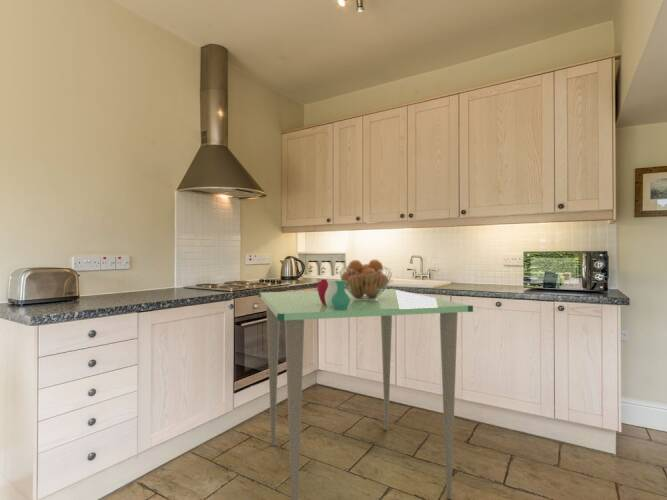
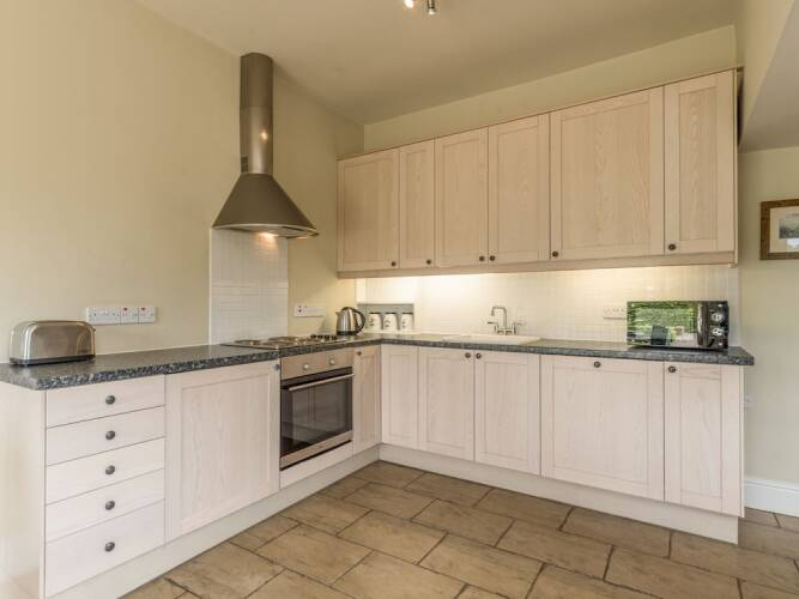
- fruit basket (365, 278)
- dining table (383, 382)
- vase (333, 292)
